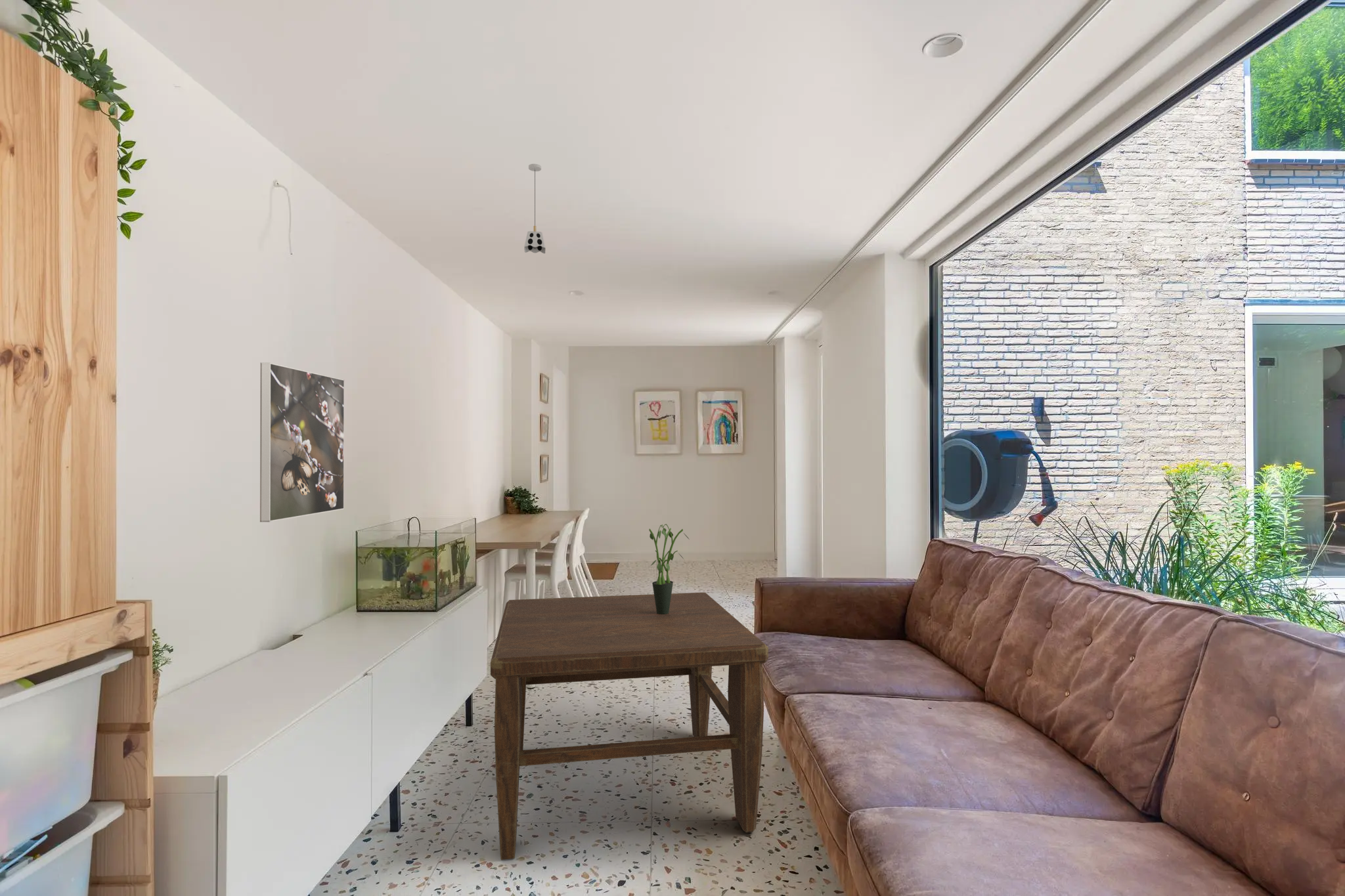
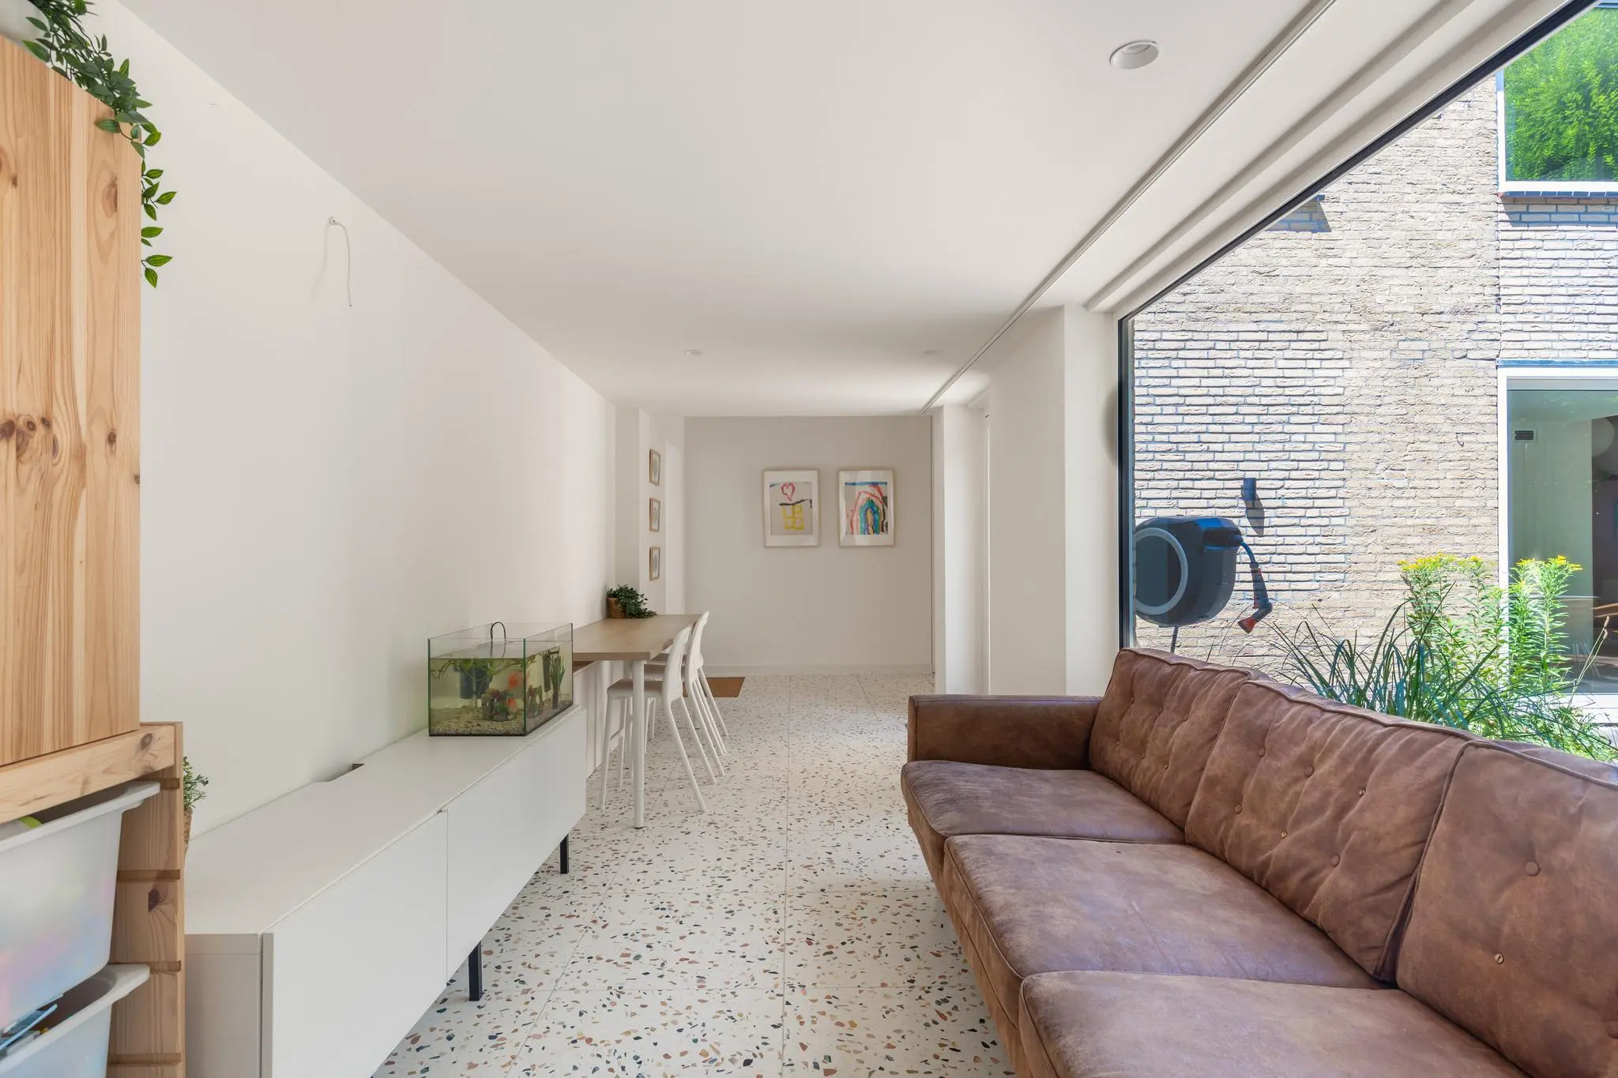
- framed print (306, 443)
- coffee table (620, 679)
- pendant light (535, 208)
- potted plant (667, 568)
